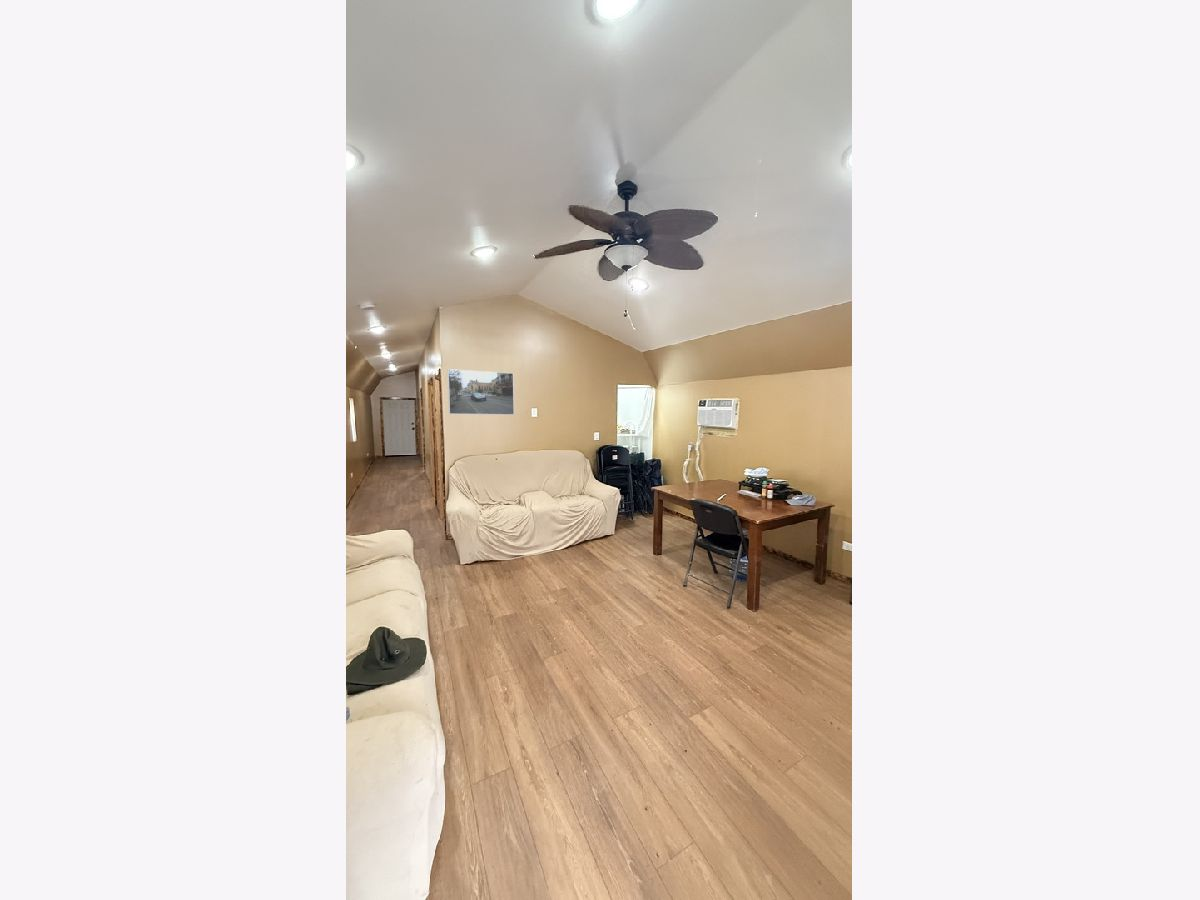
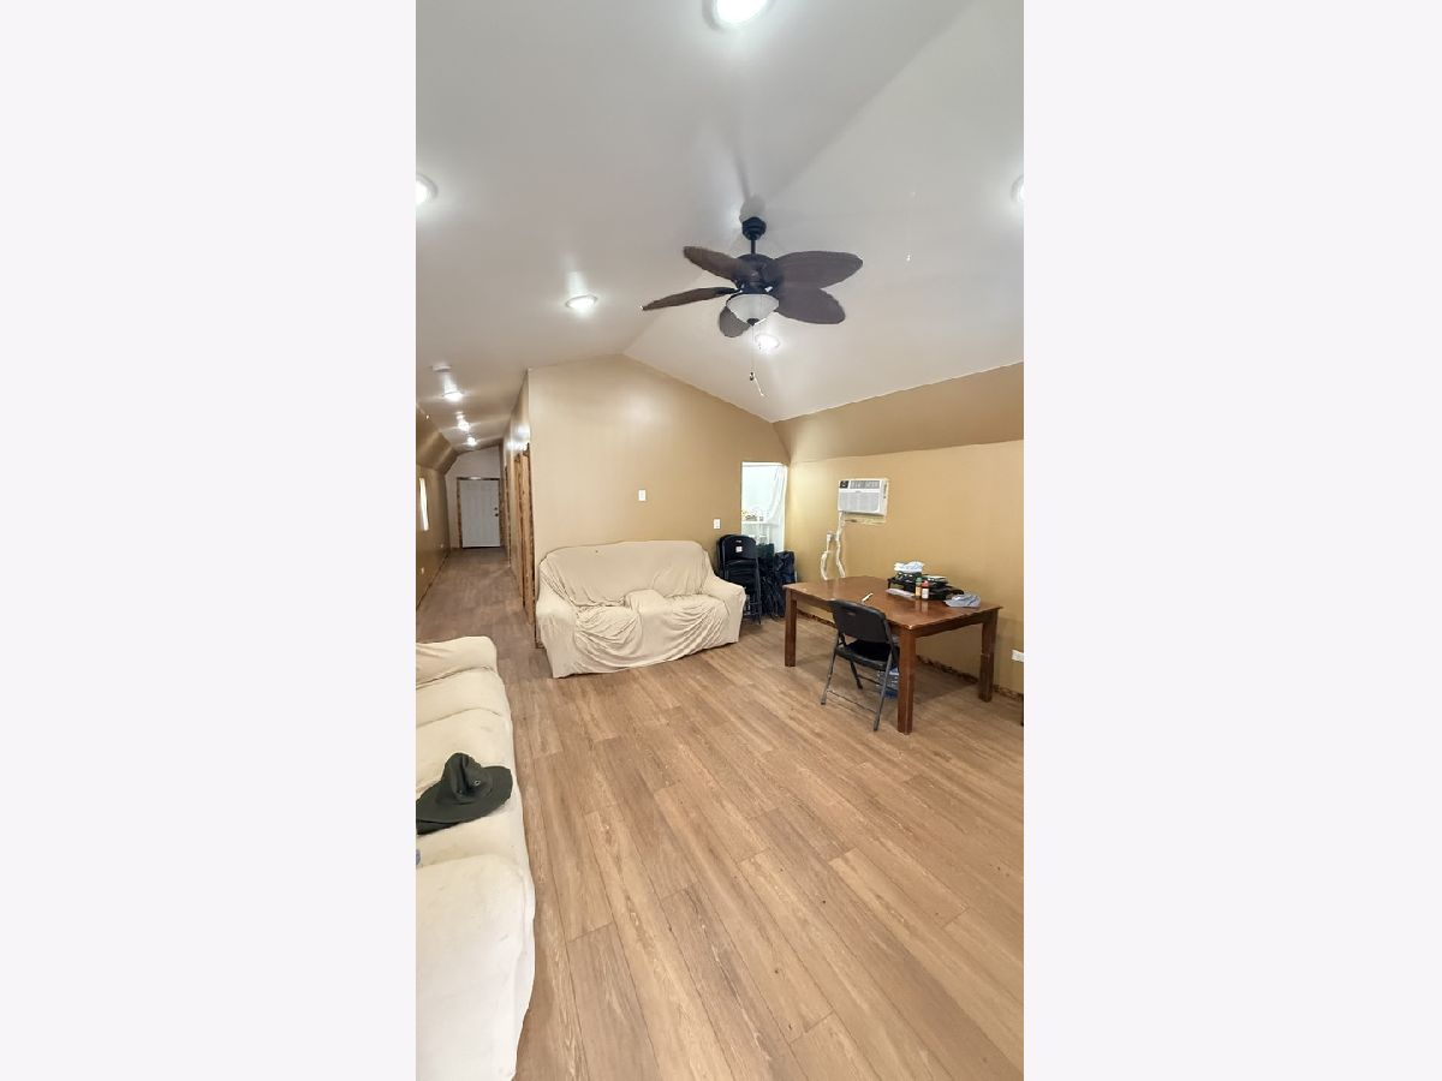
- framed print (482, 393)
